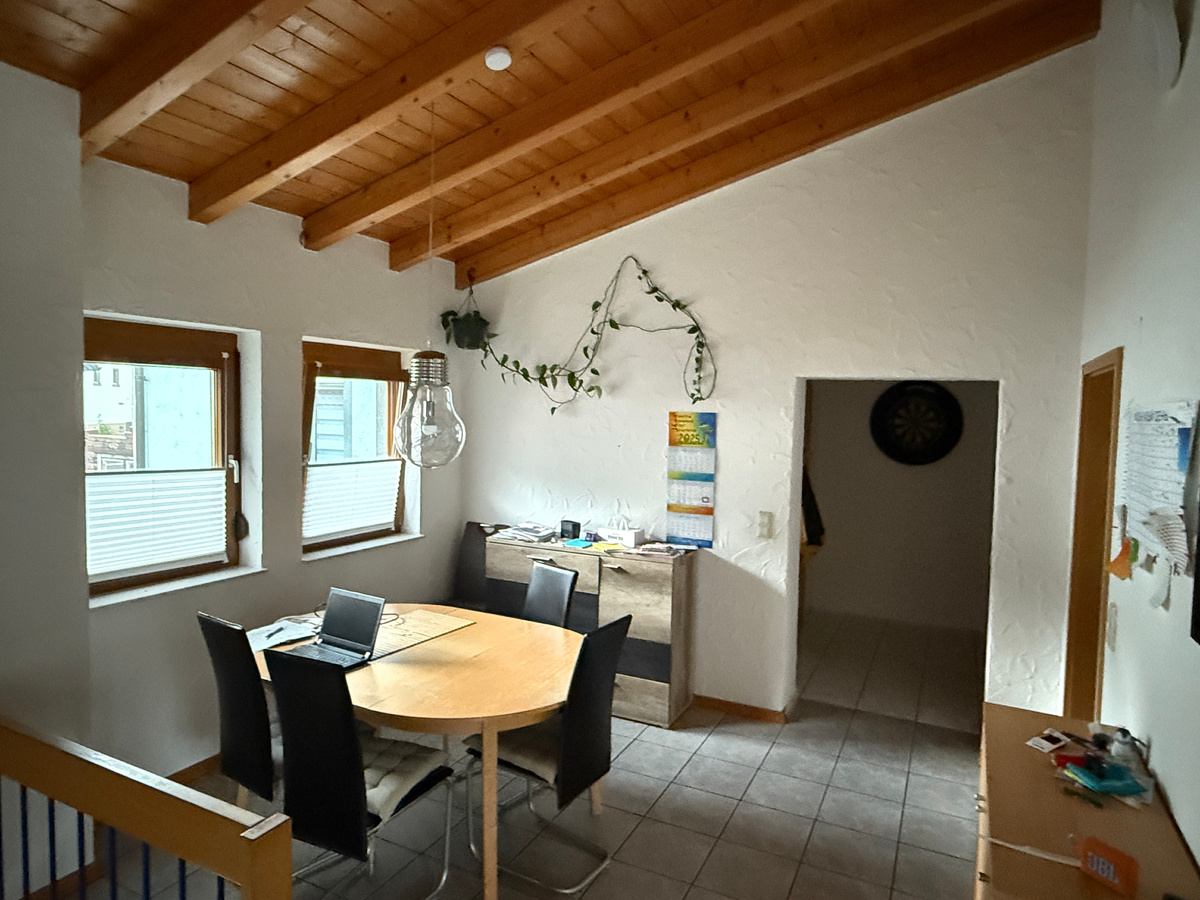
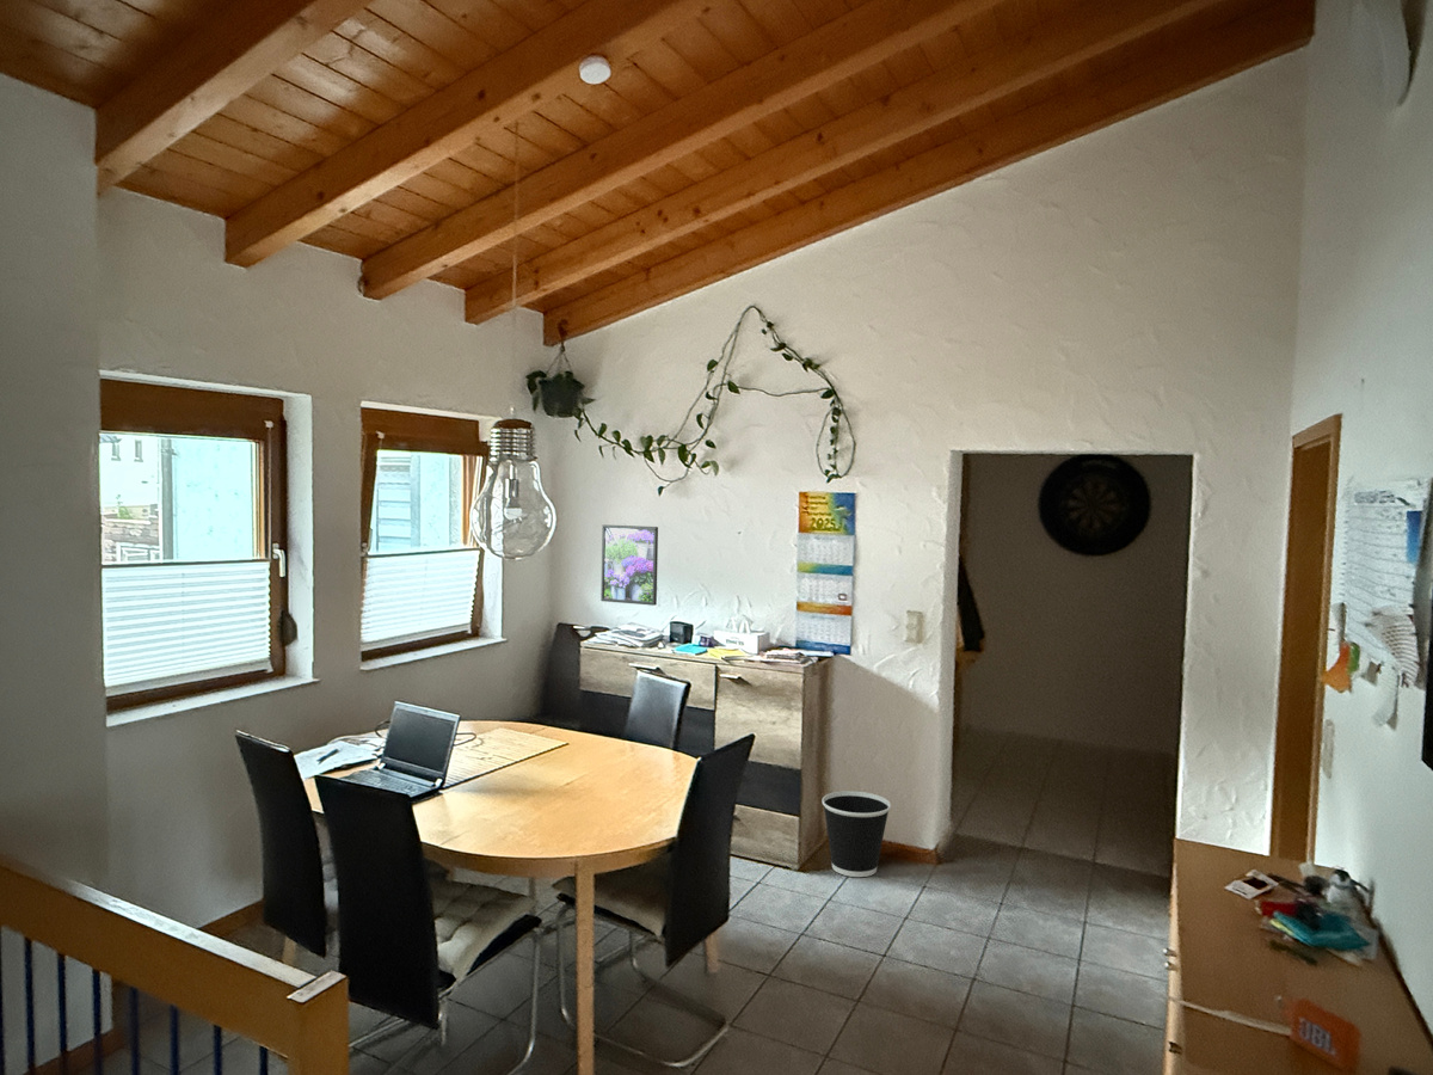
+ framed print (628, 564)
+ wastebasket (855, 835)
